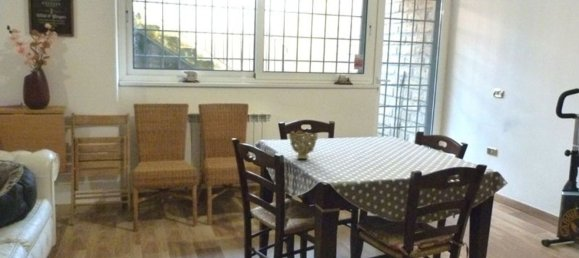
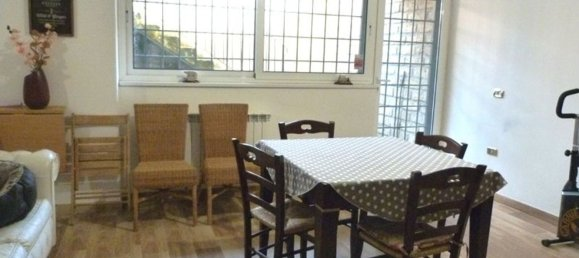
- decorative bowl (303, 145)
